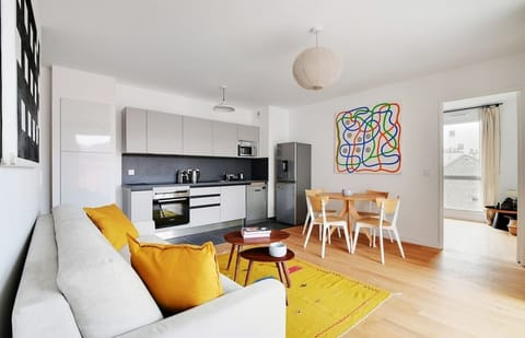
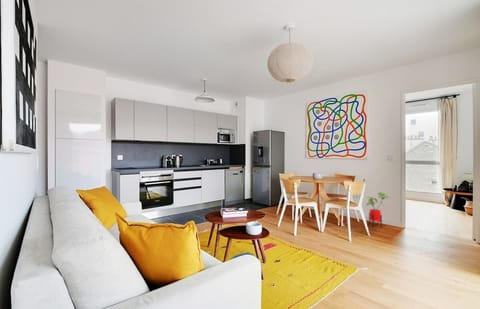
+ house plant (376, 209)
